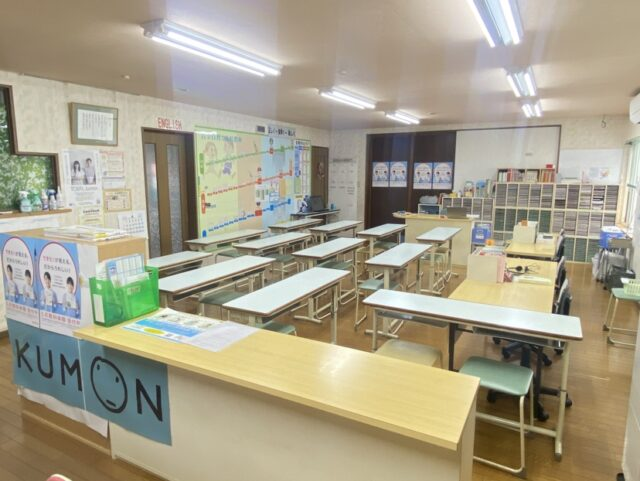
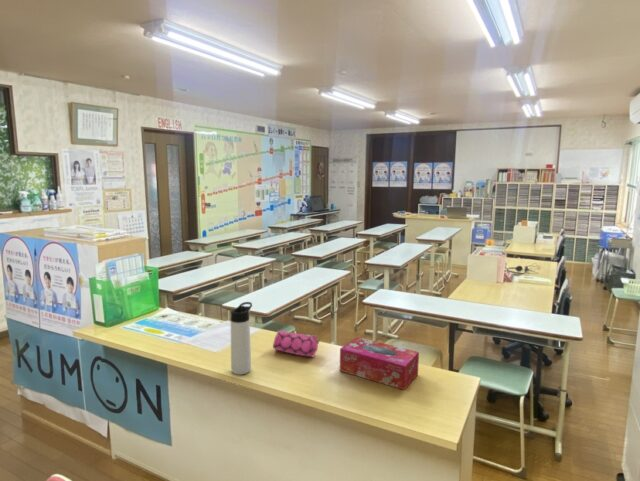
+ thermos bottle (242, 337)
+ tissue box (378, 361)
+ pencil case (295, 342)
